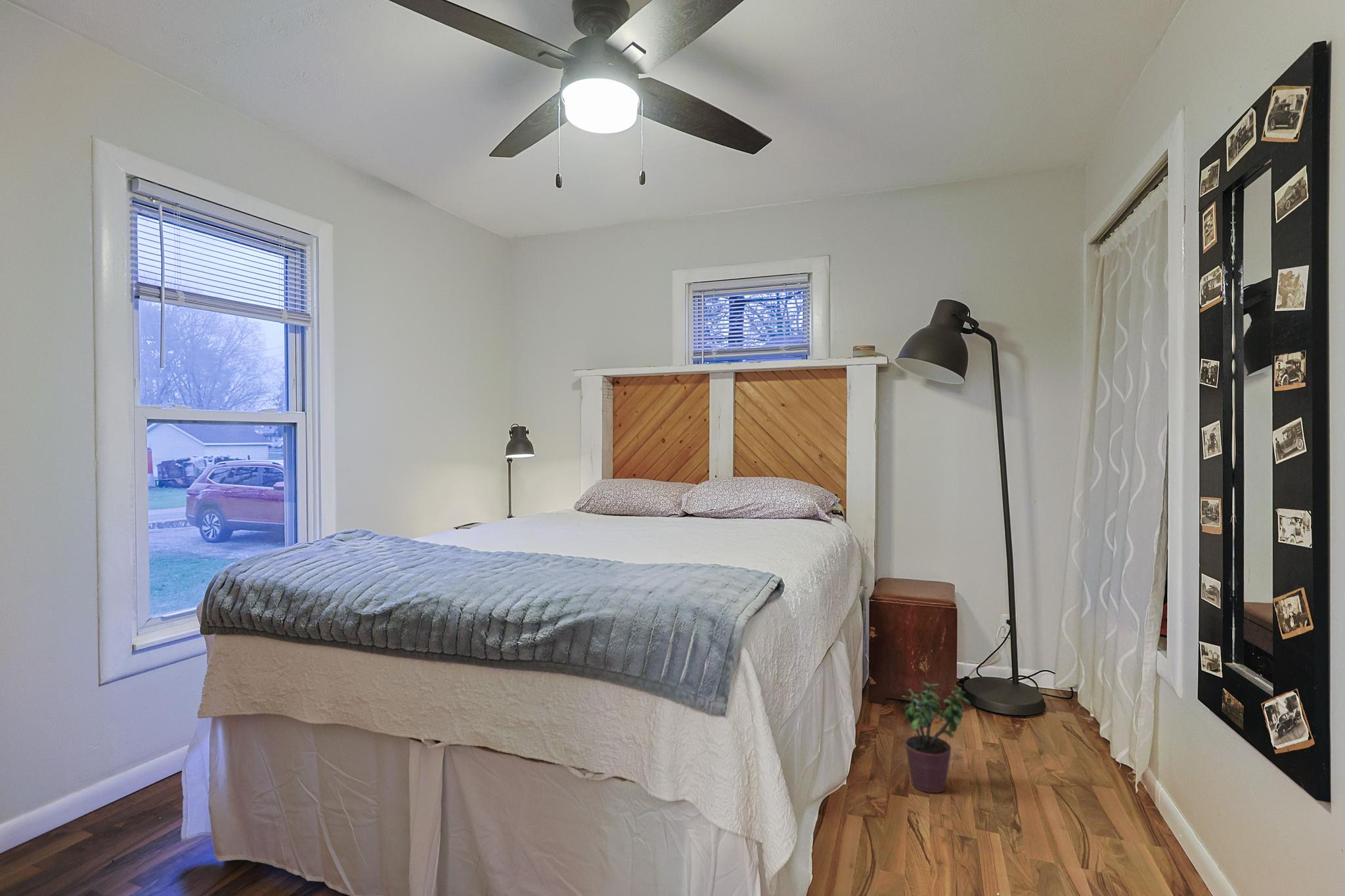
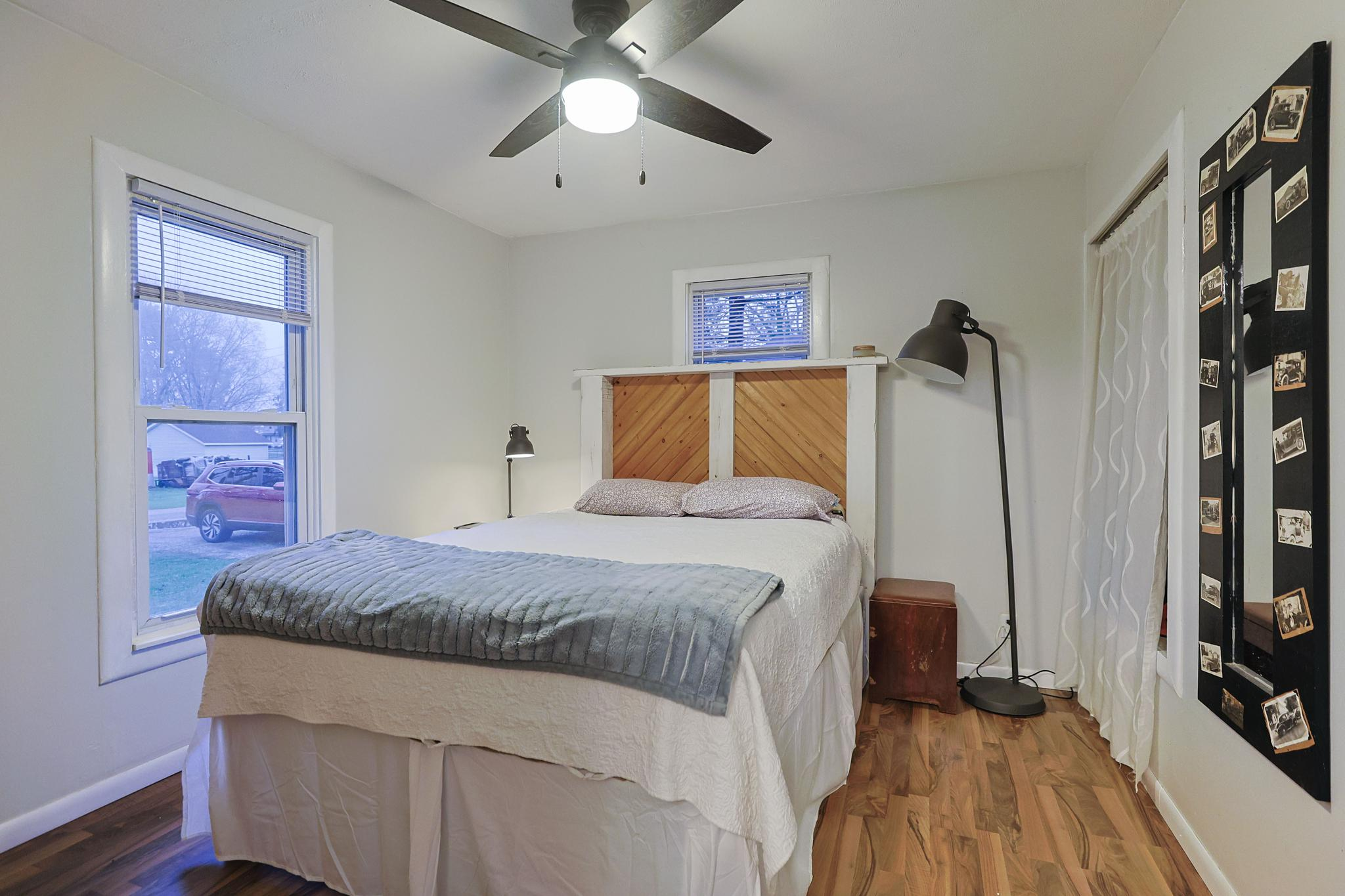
- potted plant (929, 736)
